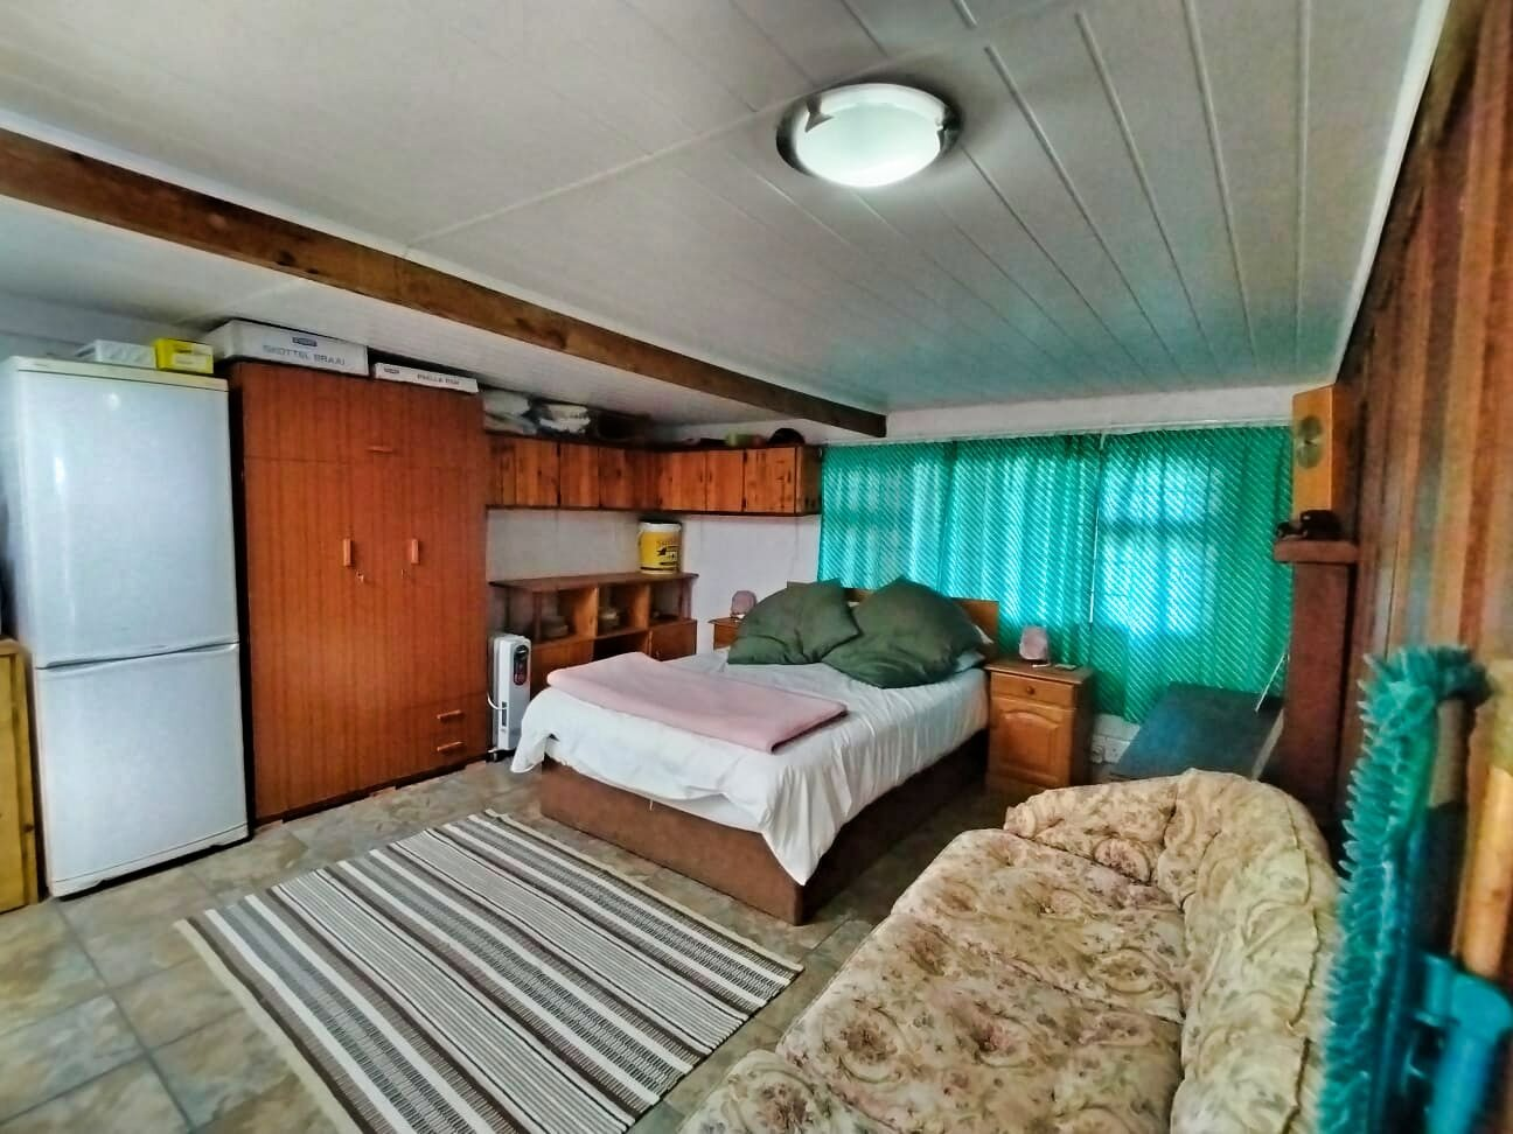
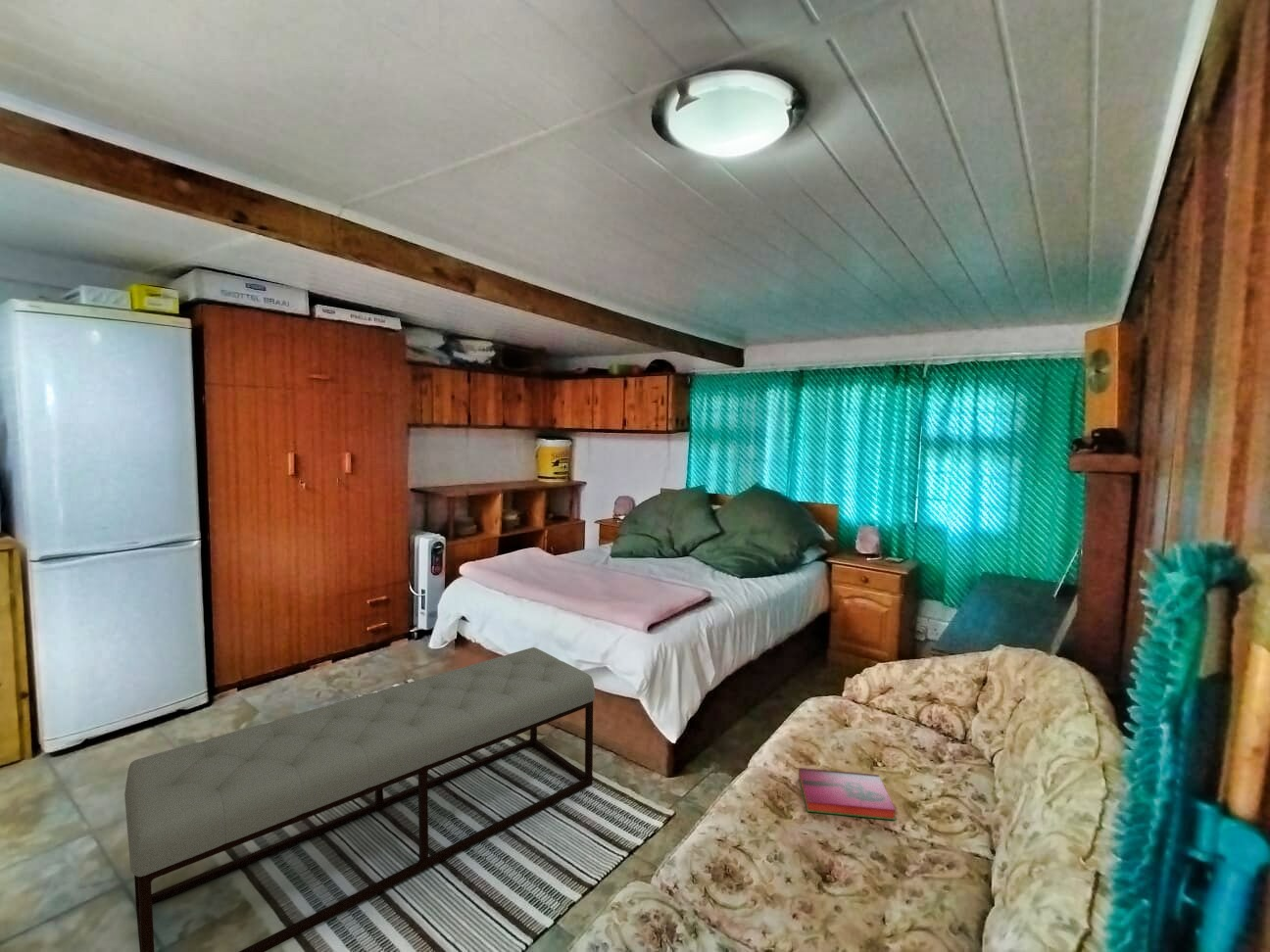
+ bench (399, 773)
+ hardback book (844, 791)
